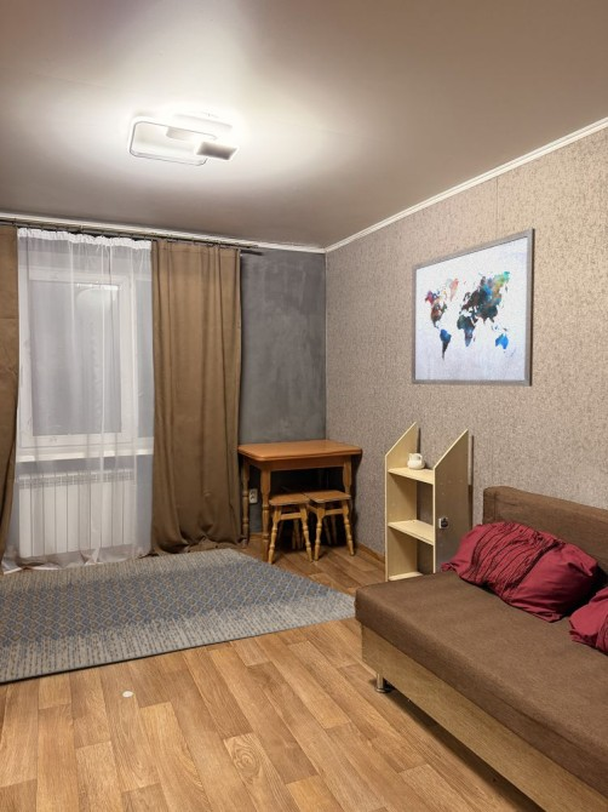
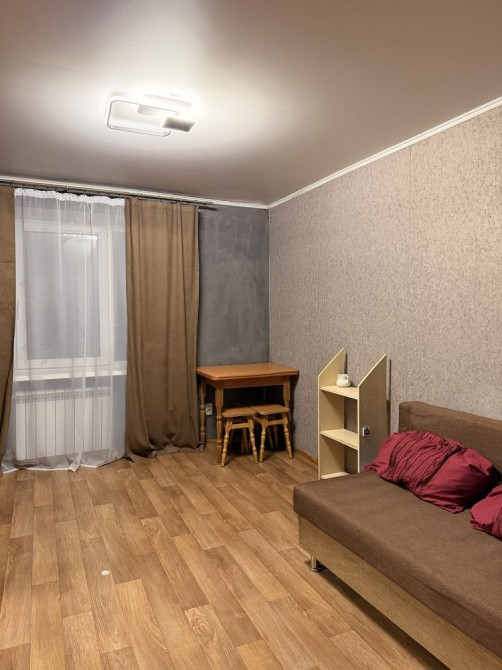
- wall art (464, 318)
- rug (176, 591)
